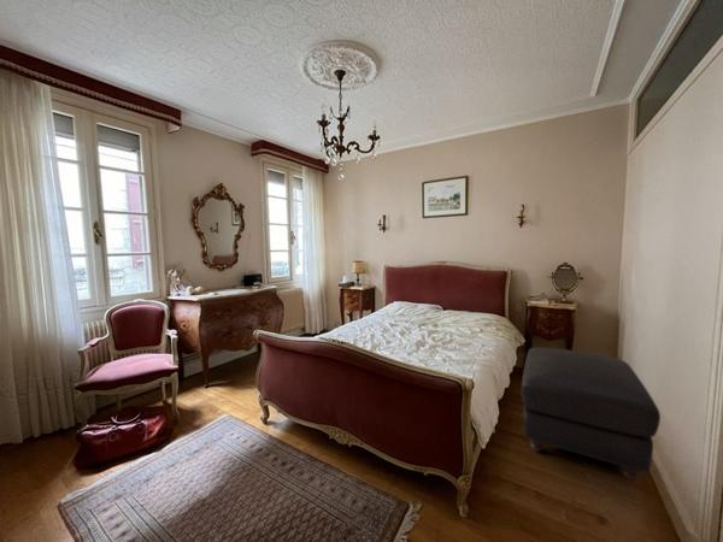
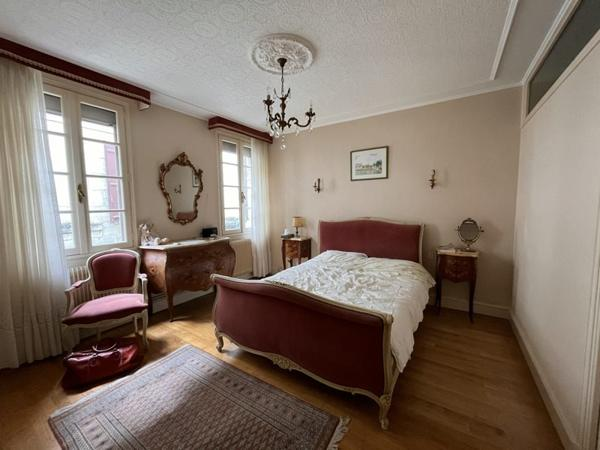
- ottoman (577, 399)
